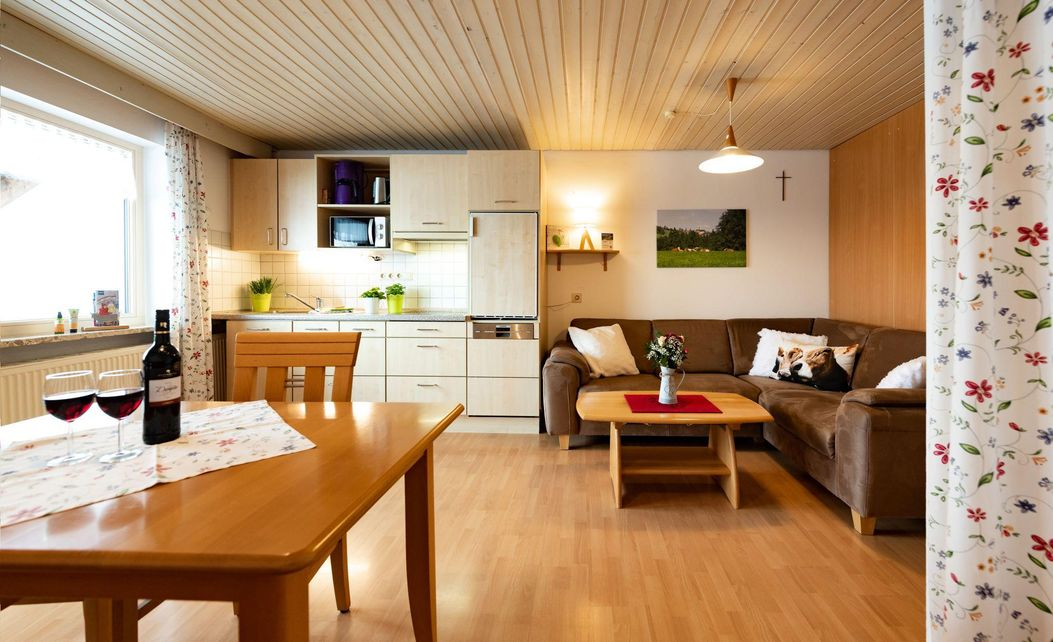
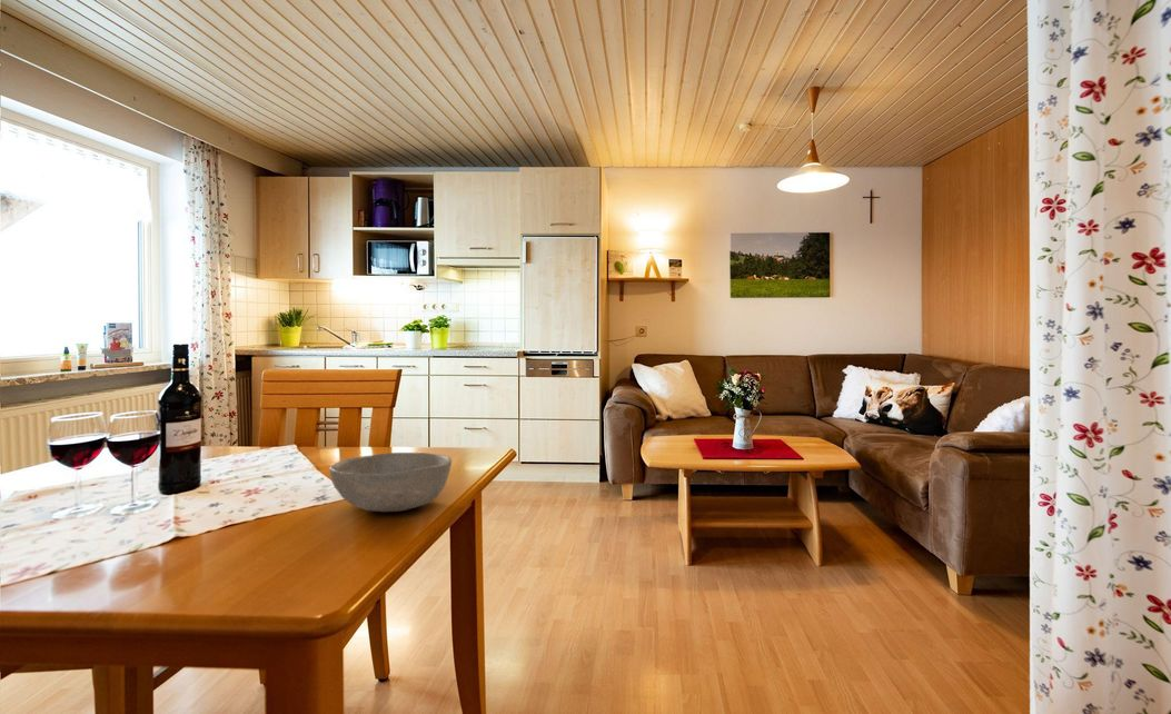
+ bowl (393, 484)
